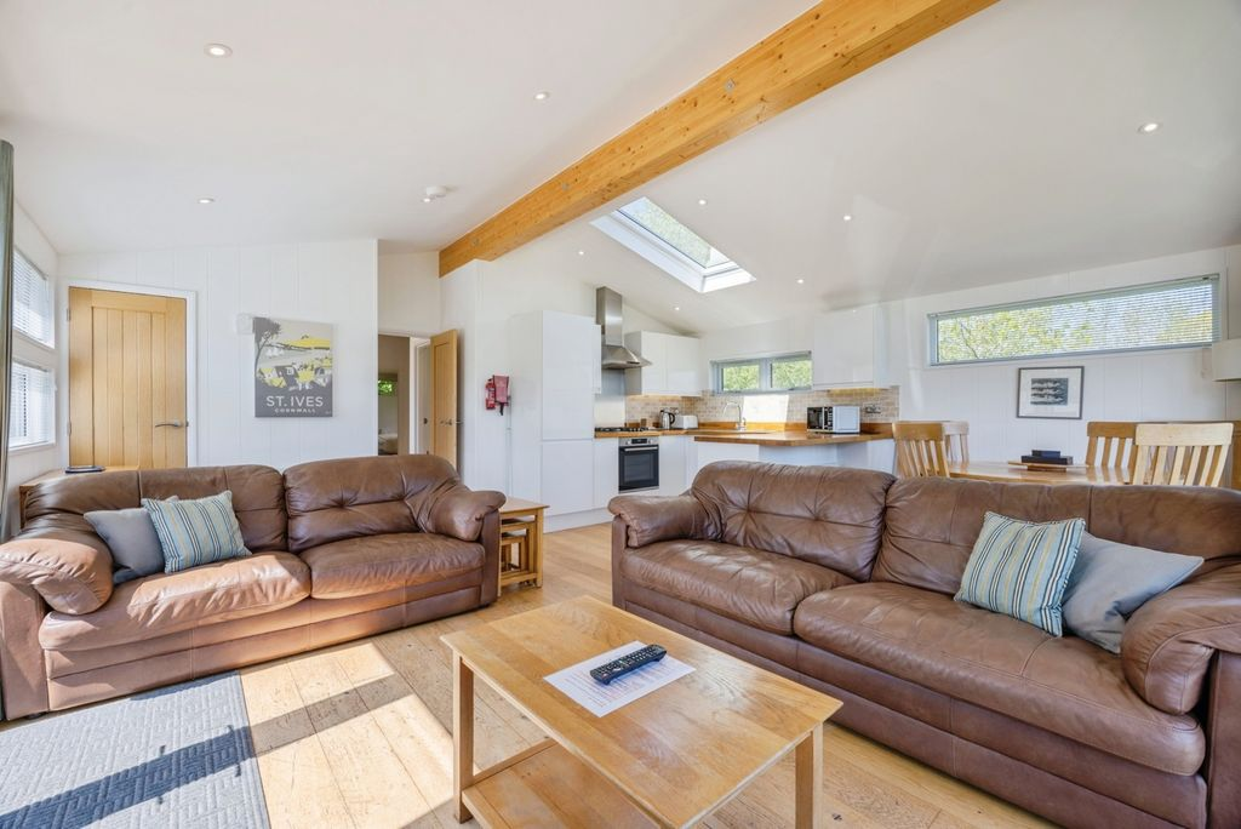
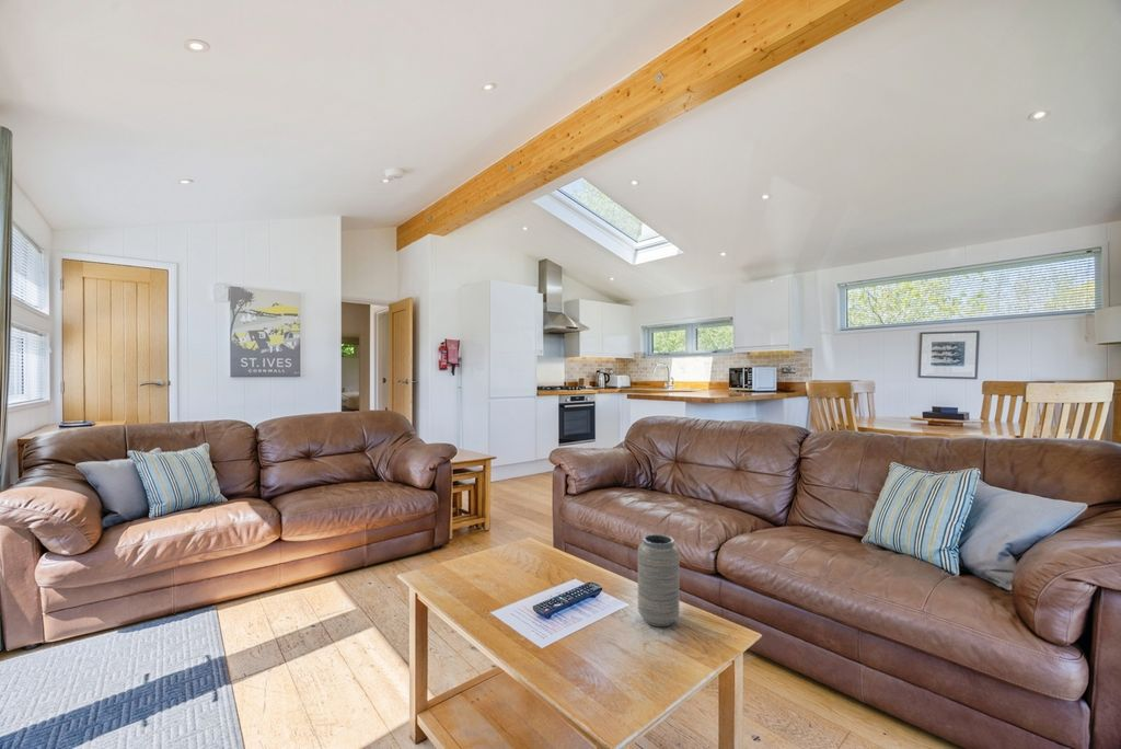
+ vase (658, 578)
